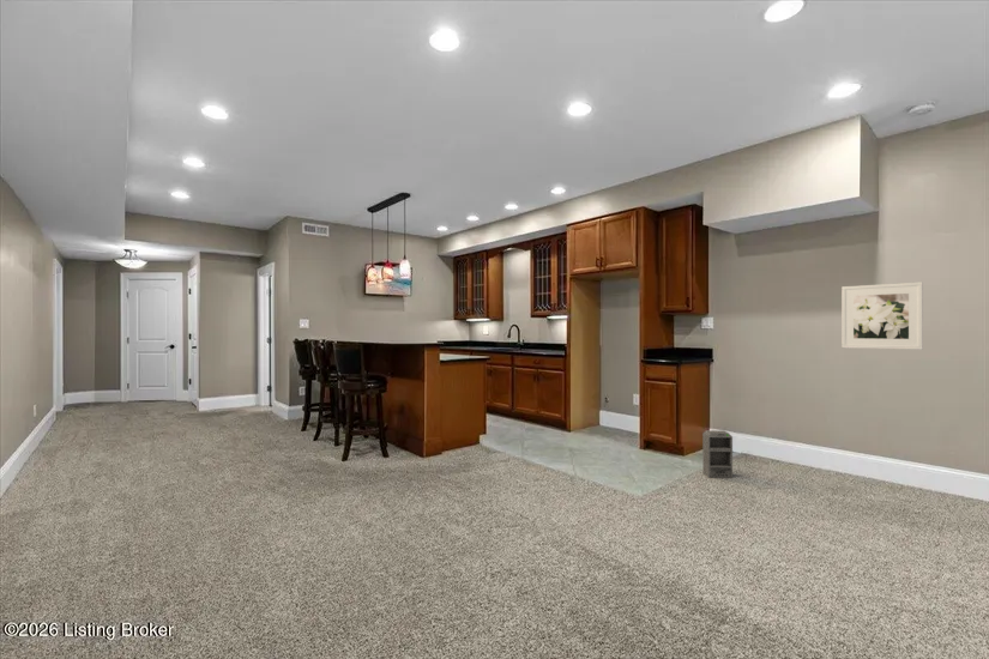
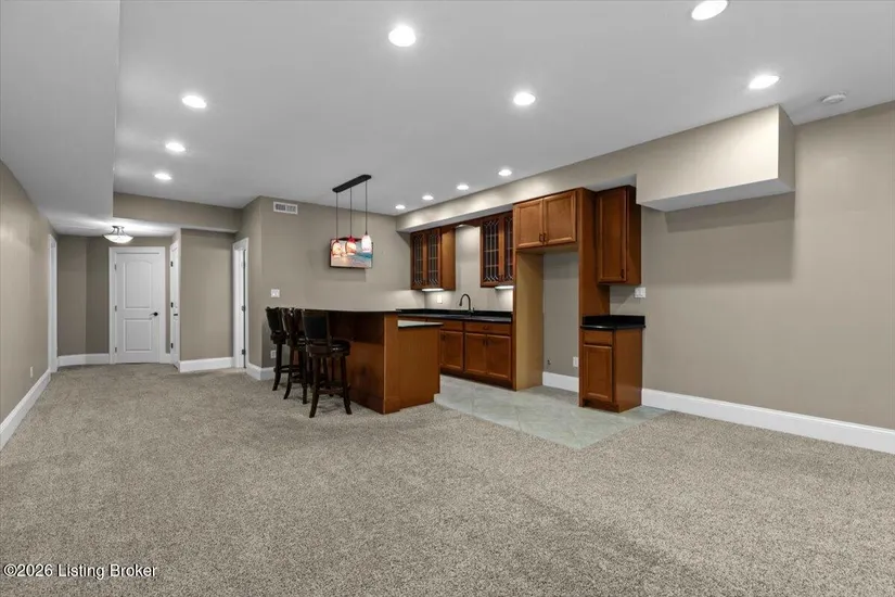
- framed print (880, 316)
- speaker (717, 453)
